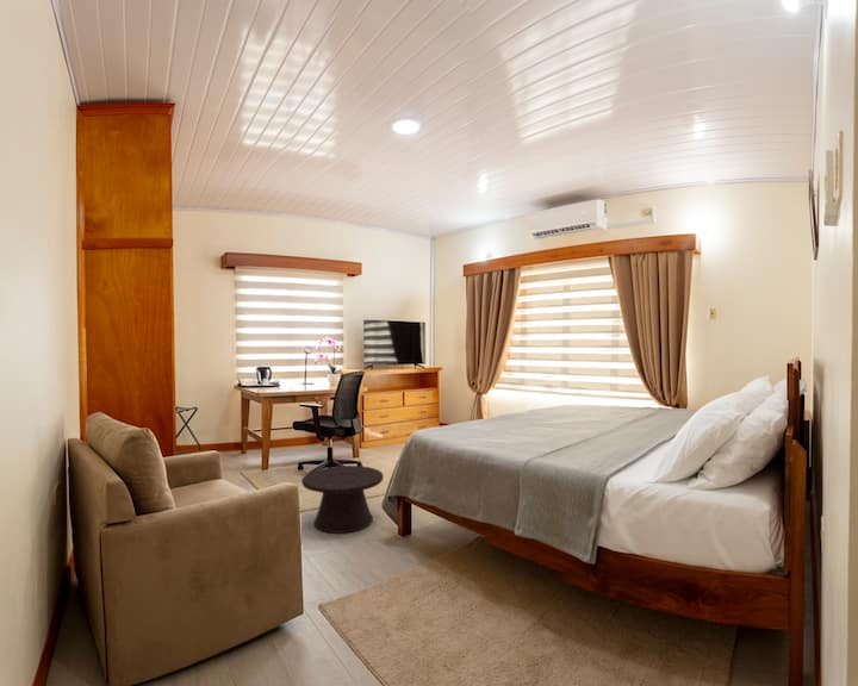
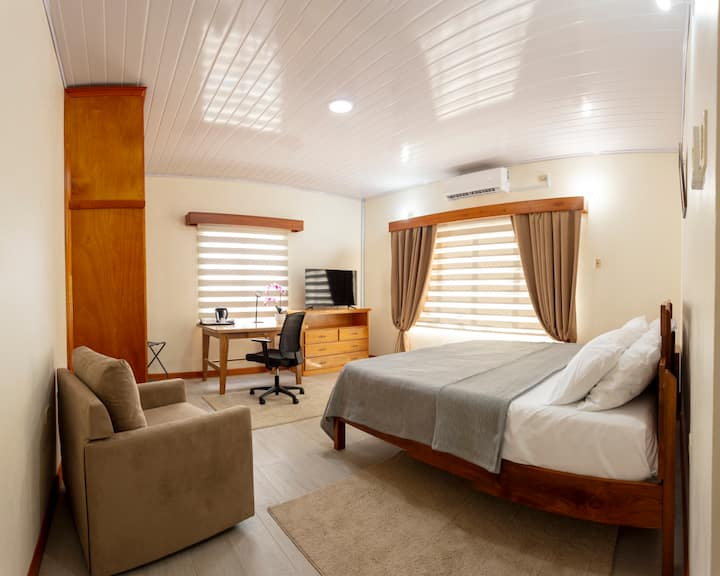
- side table (343, 499)
